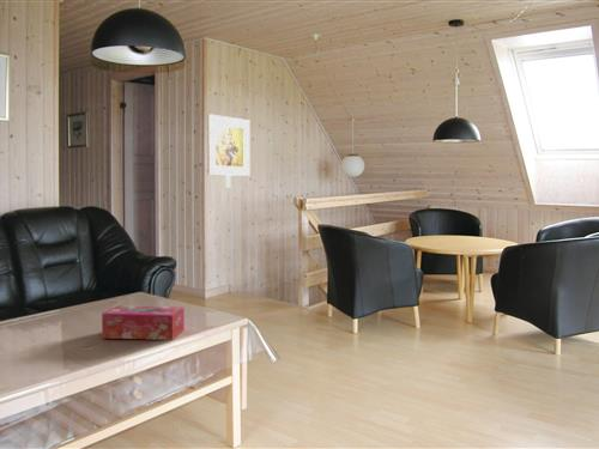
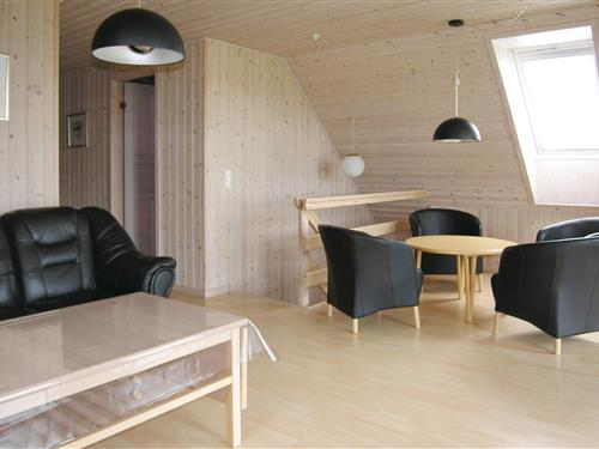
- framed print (229, 146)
- tissue box (144, 322)
